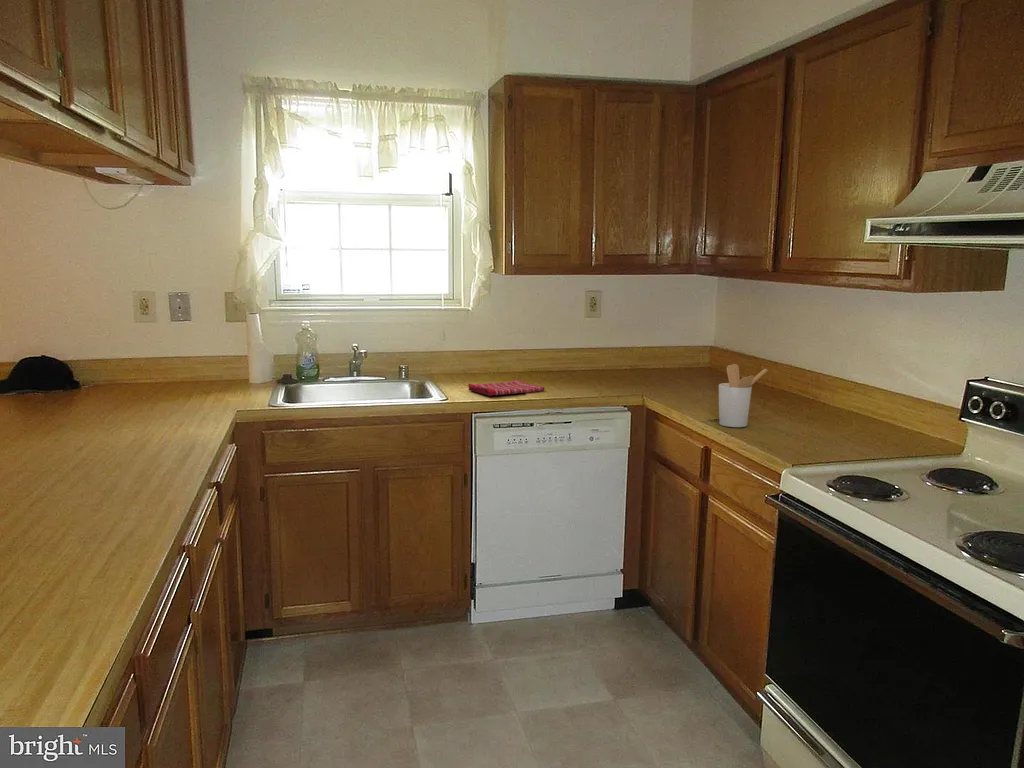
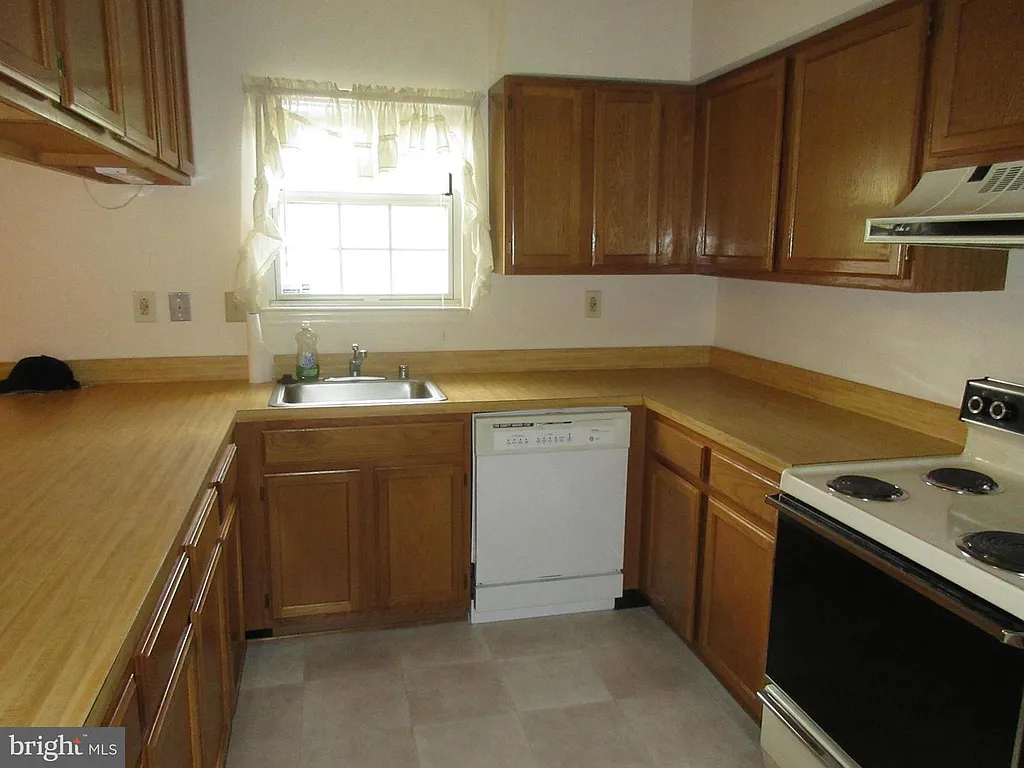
- dish towel (505, 387)
- utensil holder (743, 395)
